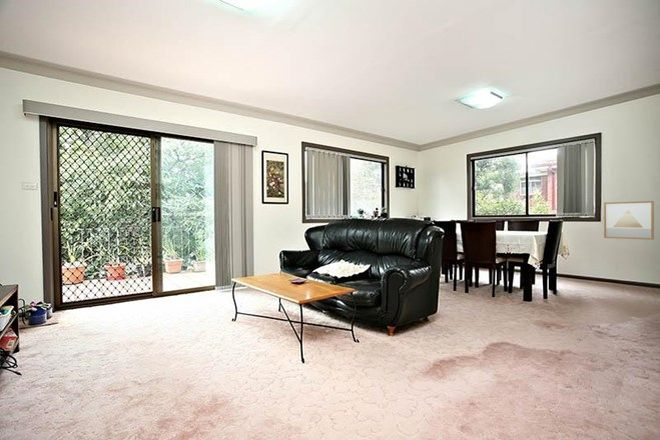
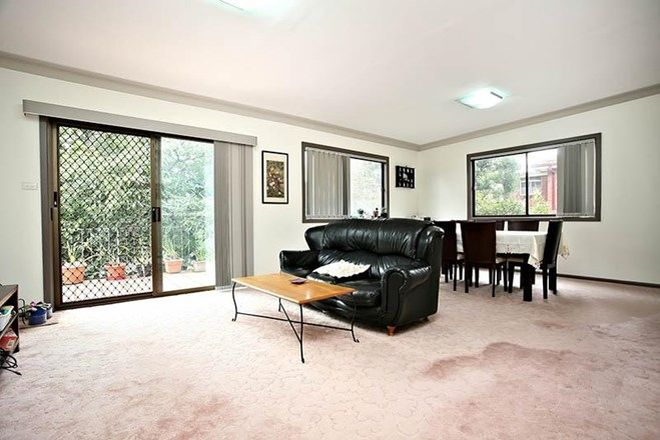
- wall art (627, 220)
